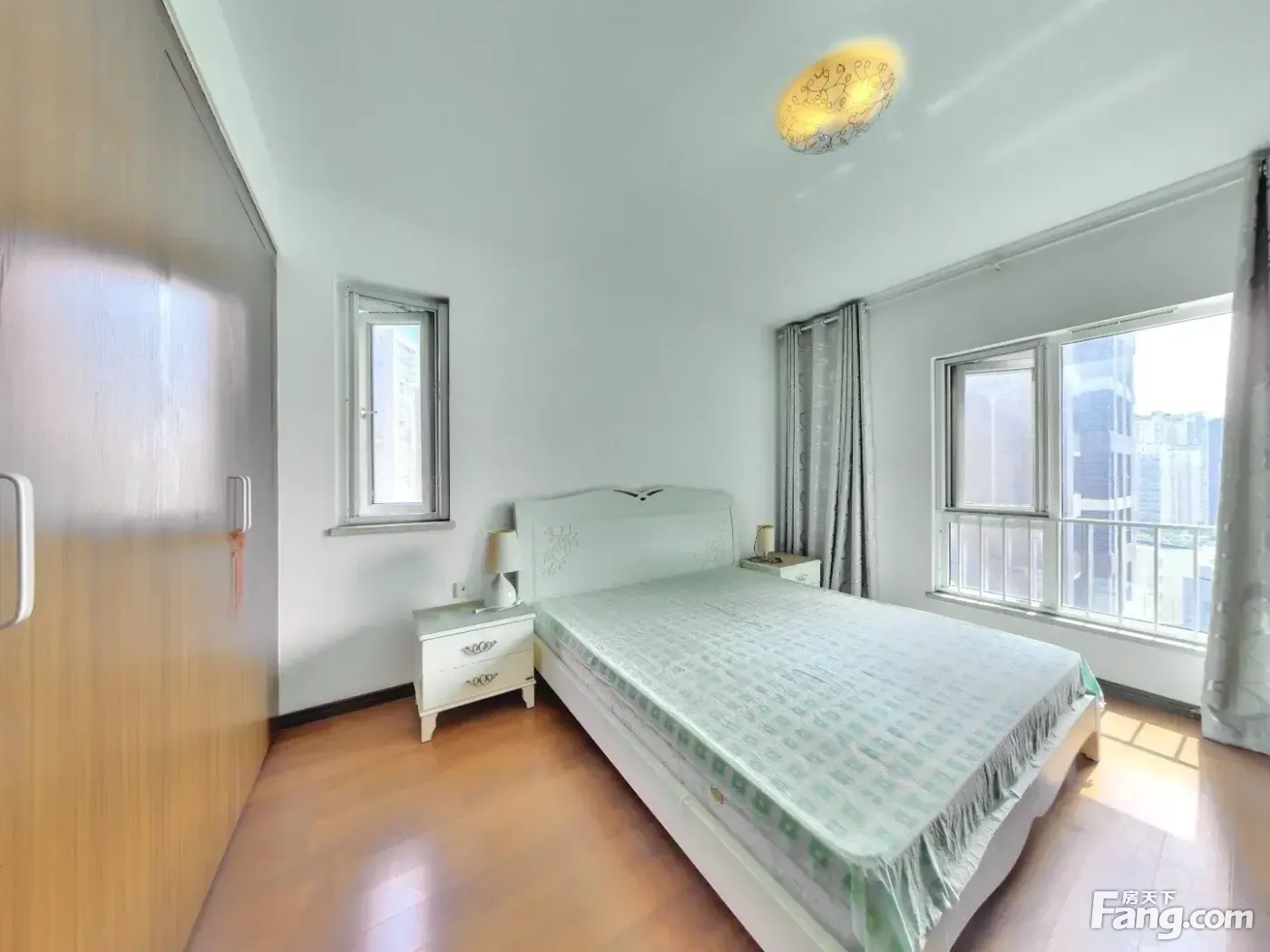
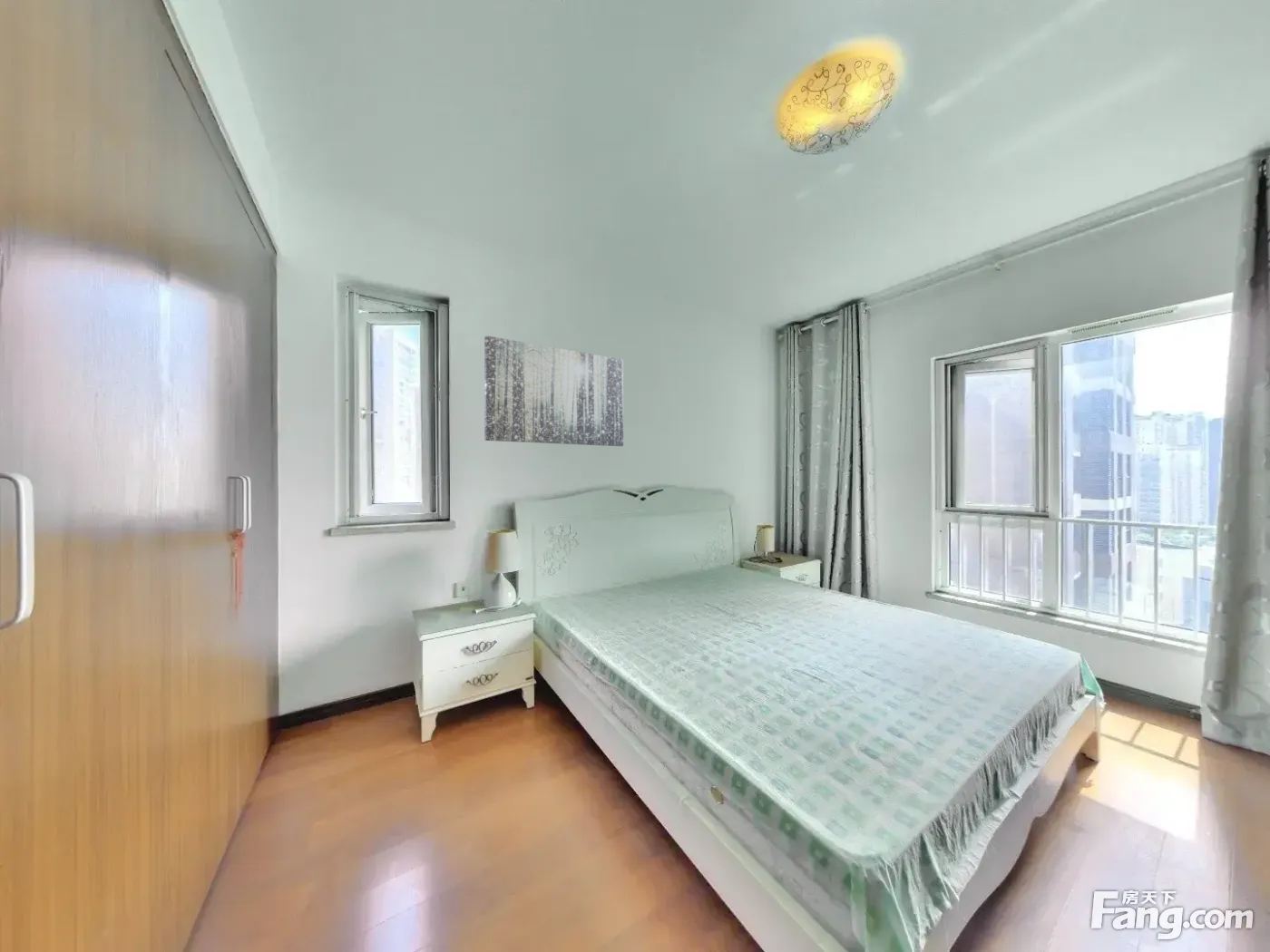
+ wall art (560, 396)
